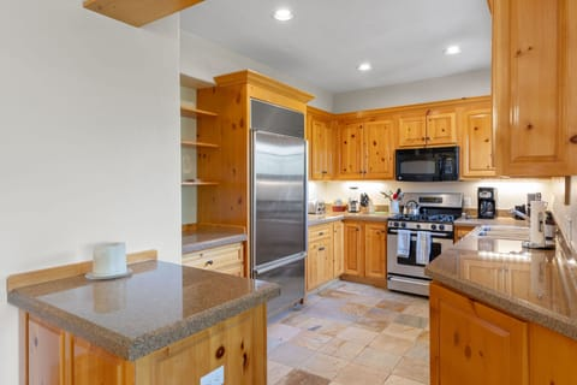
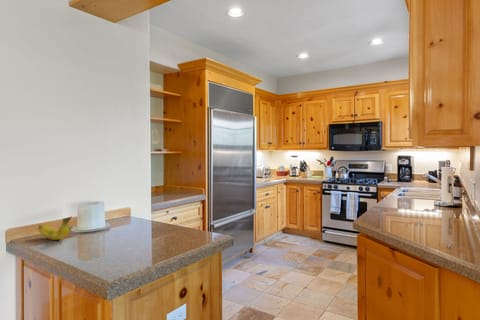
+ fruit (52, 228)
